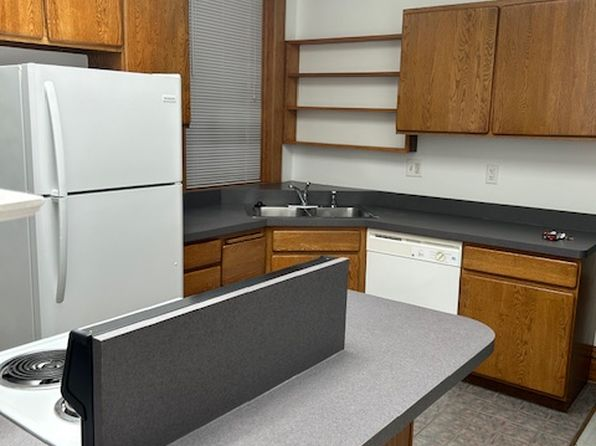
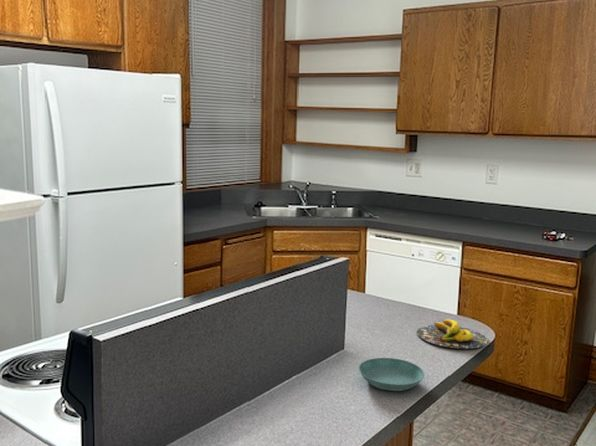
+ banana (452, 329)
+ saucer (390, 375)
